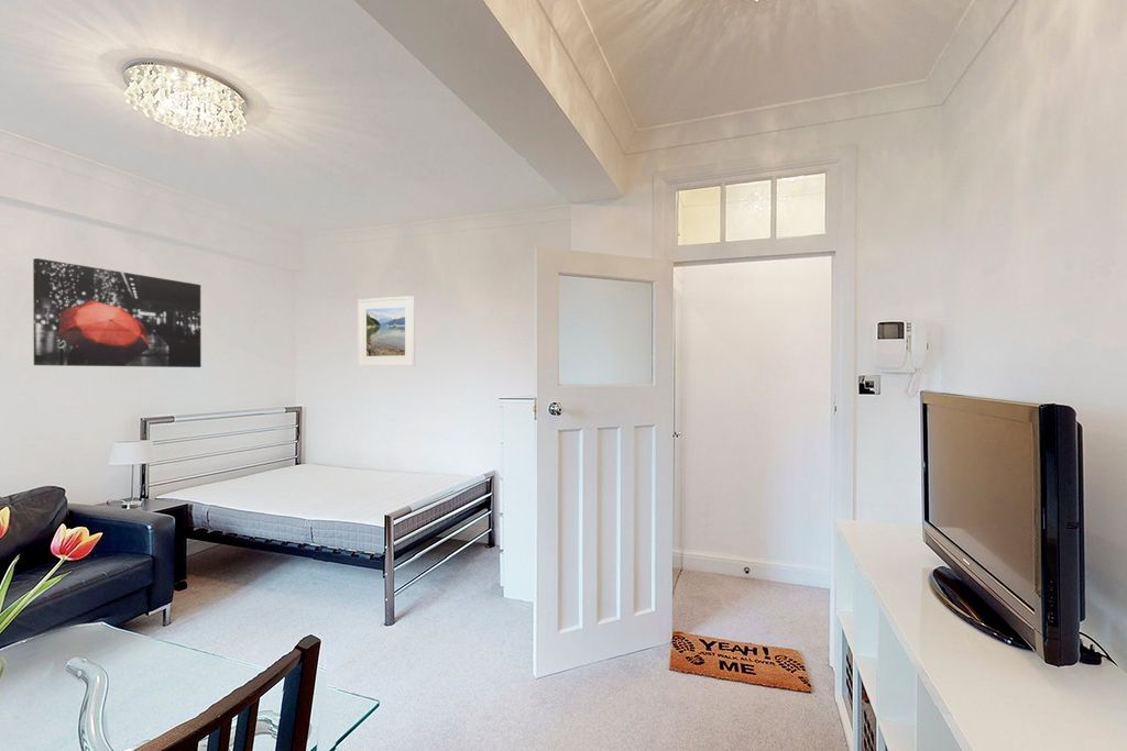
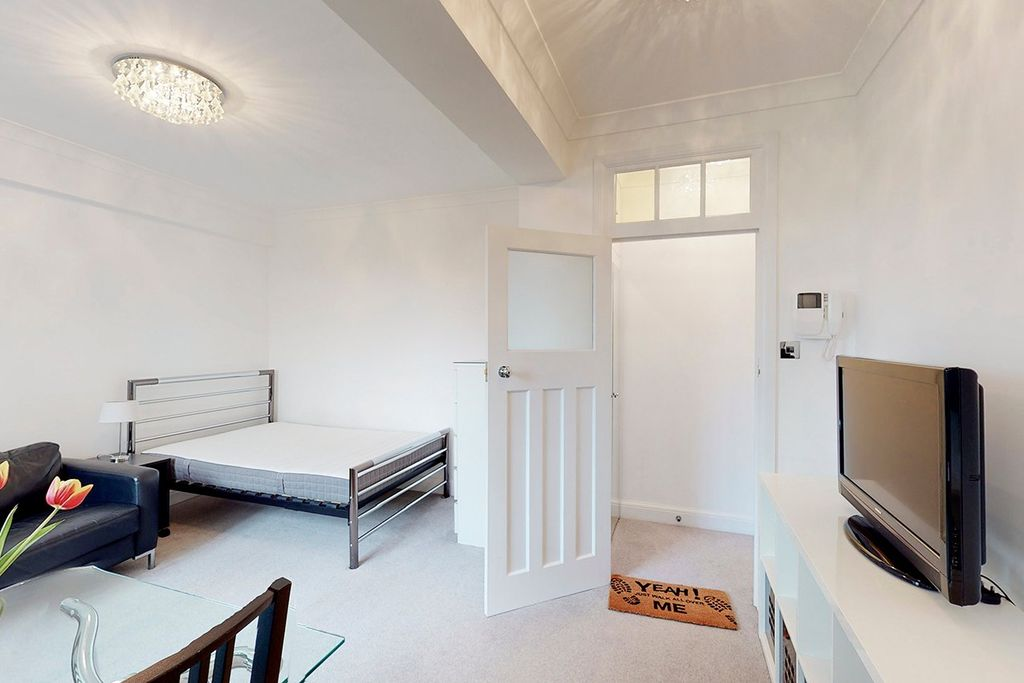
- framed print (385, 332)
- wall art (128, 319)
